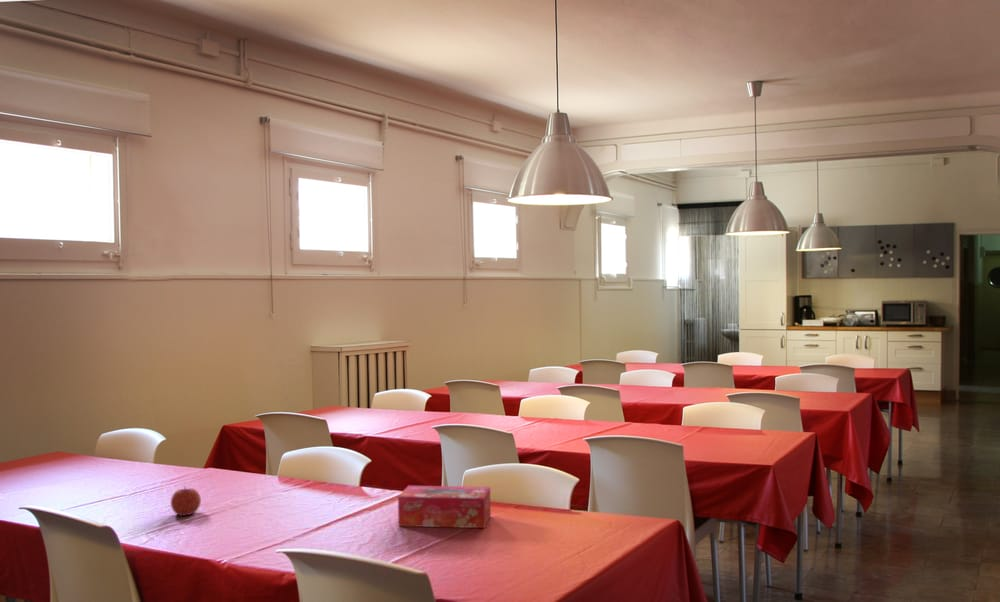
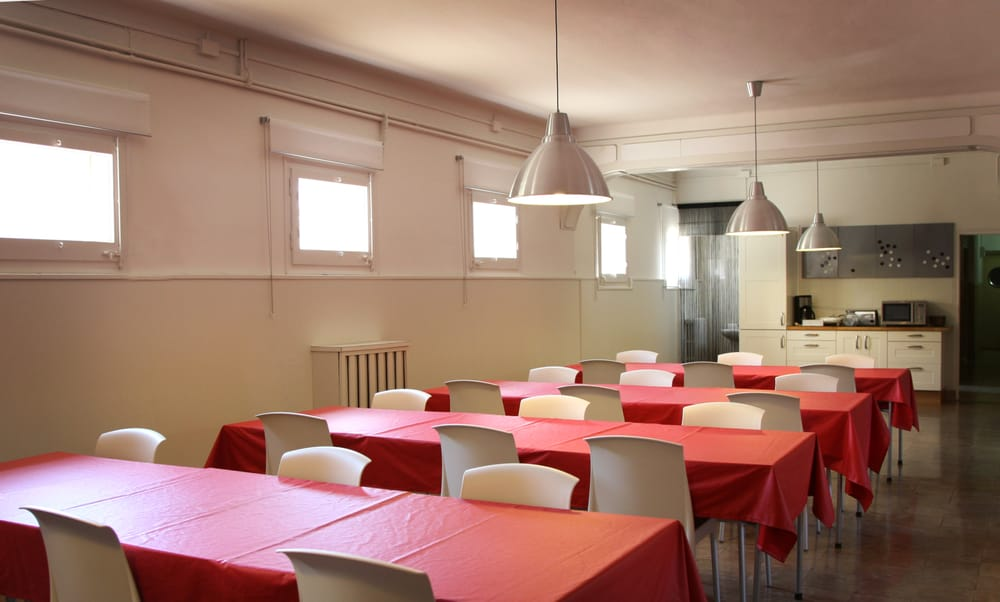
- tissue box (445, 506)
- fruit (185, 499)
